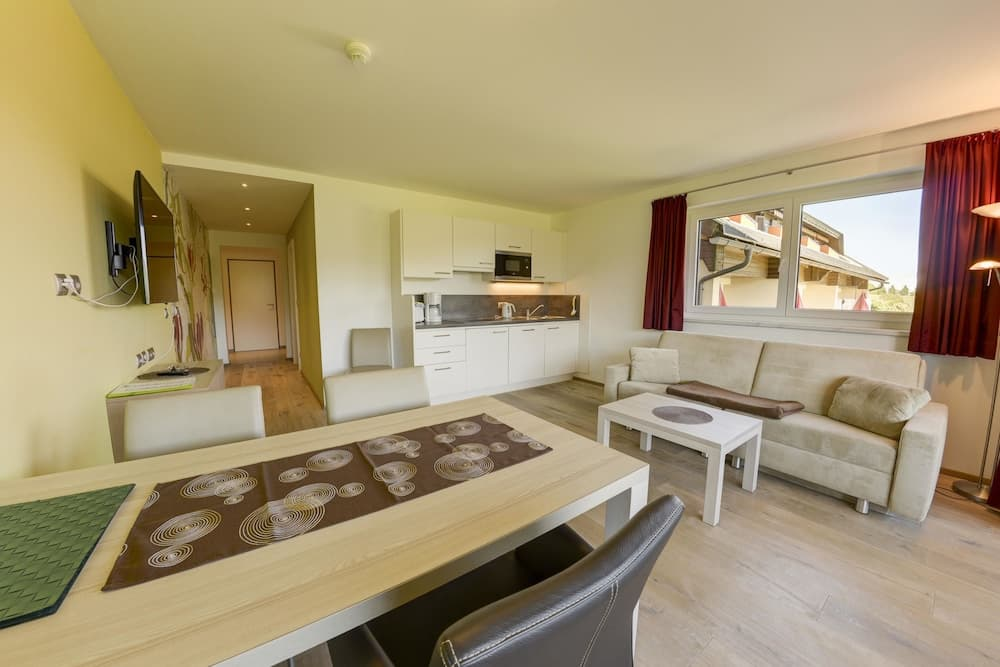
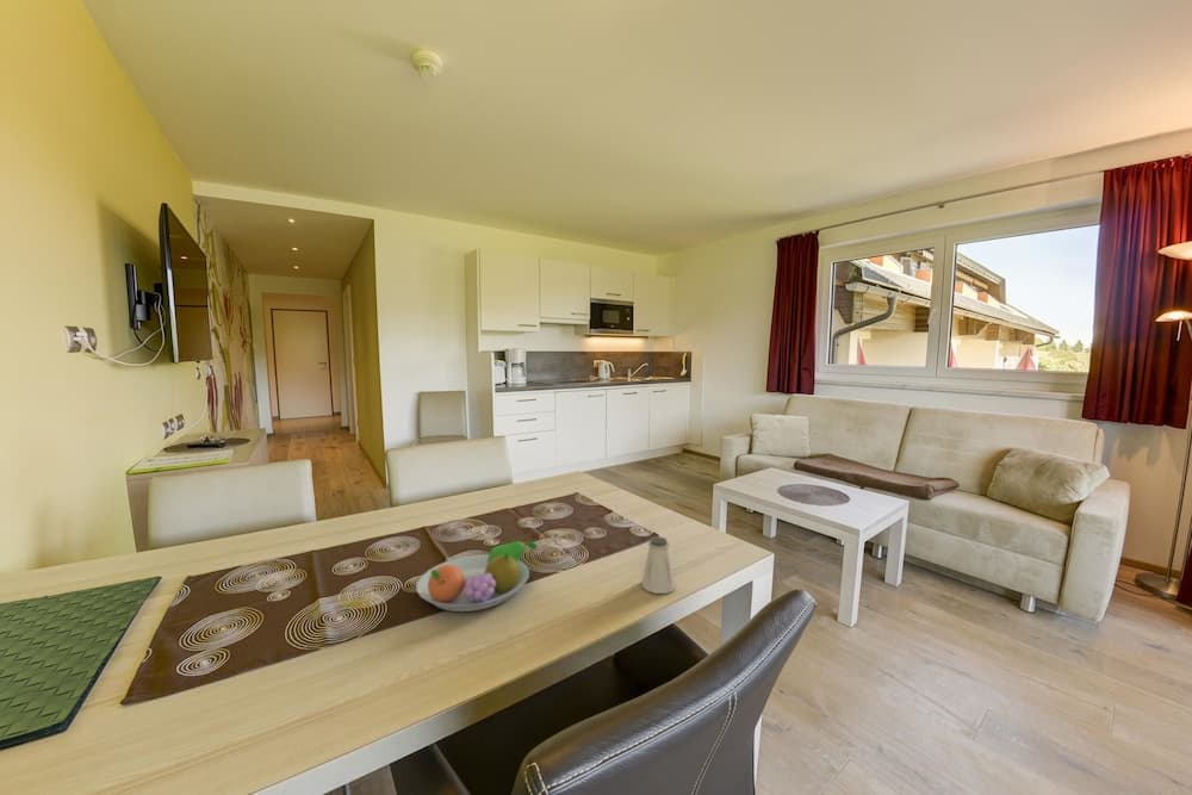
+ fruit bowl (479, 566)
+ saltshaker (658, 561)
